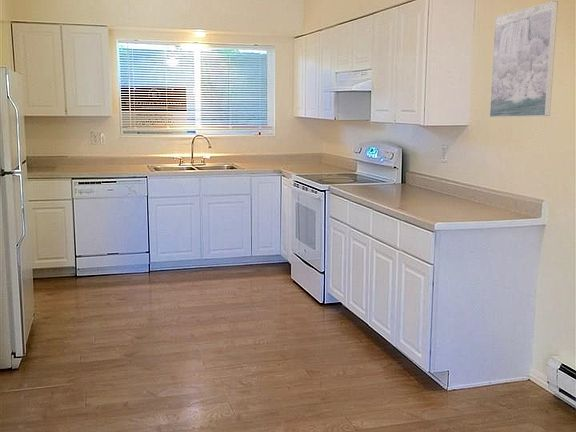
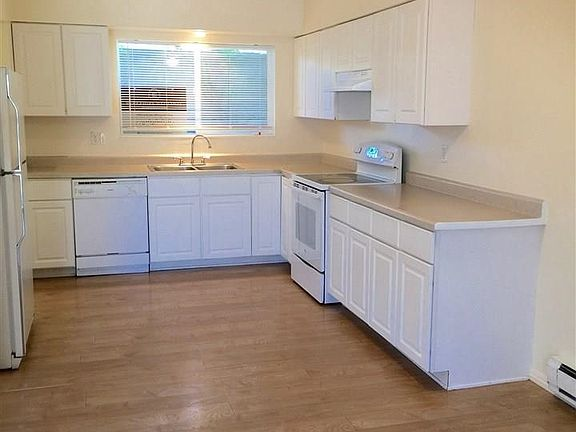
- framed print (521, 63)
